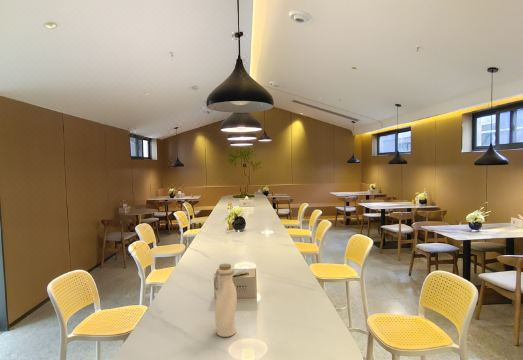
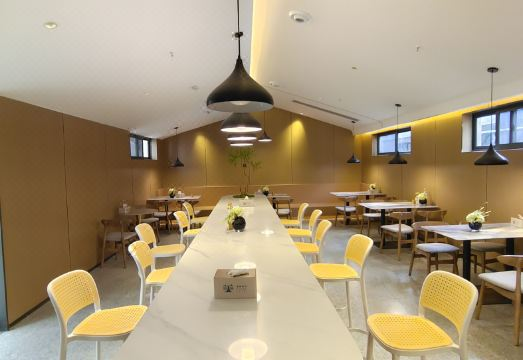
- water bottle (224, 299)
